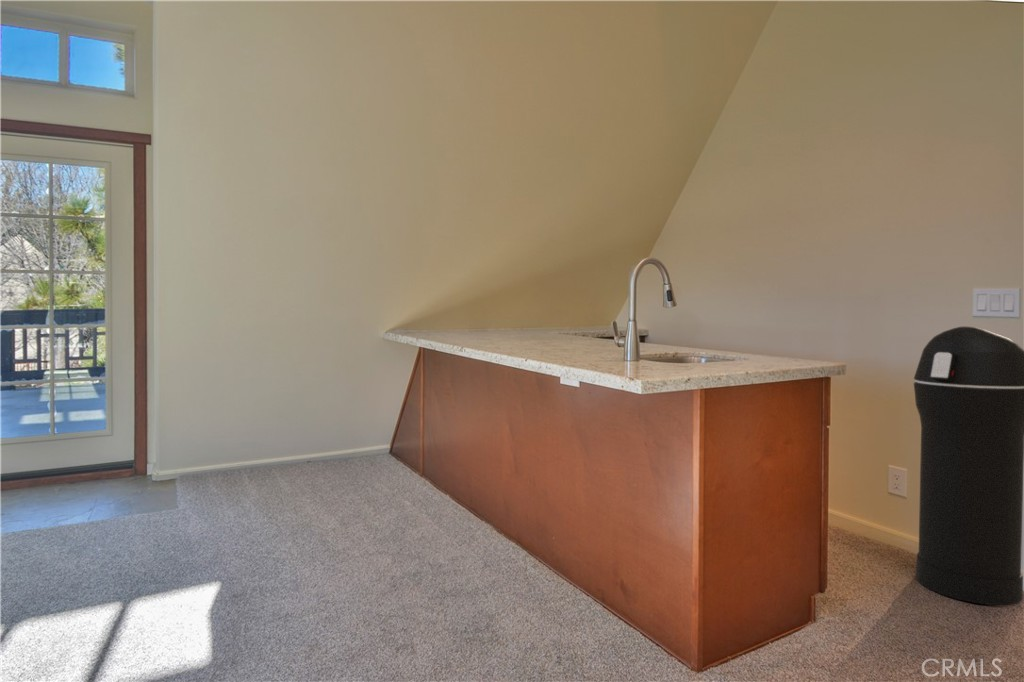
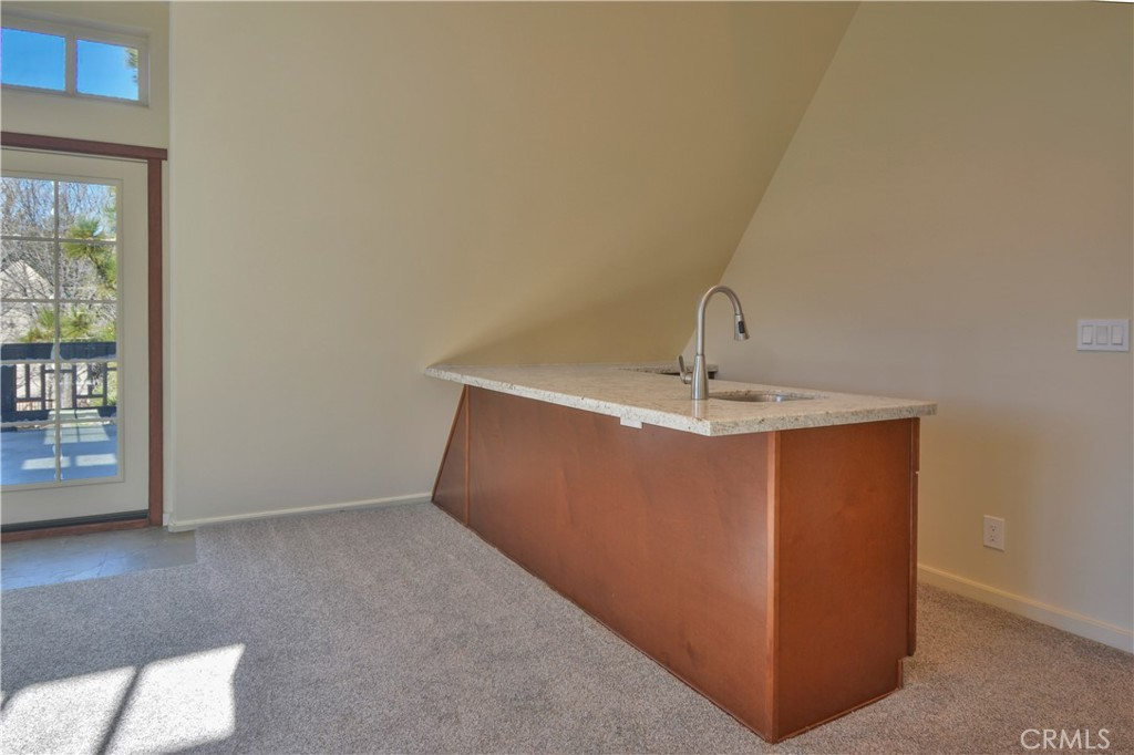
- trash can (968, 457)
